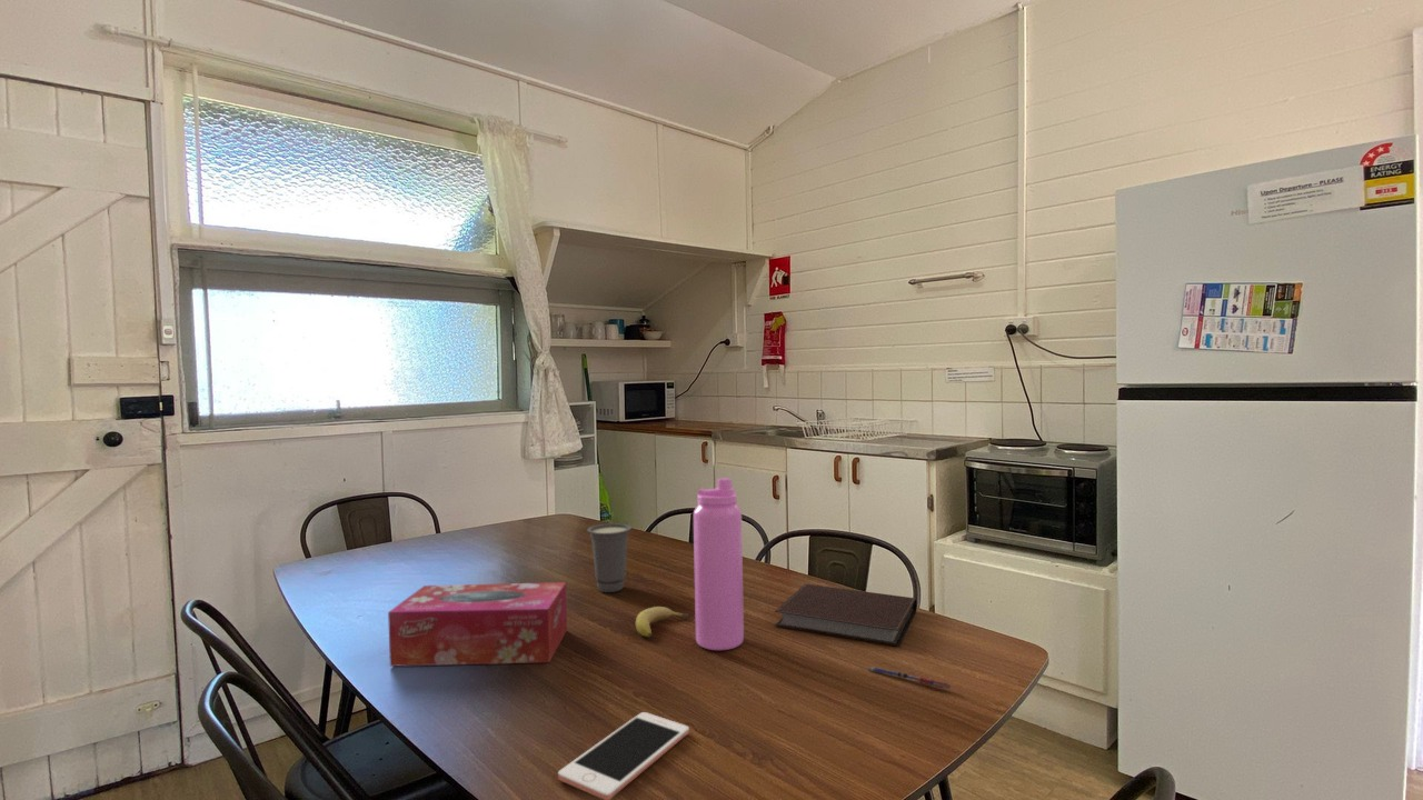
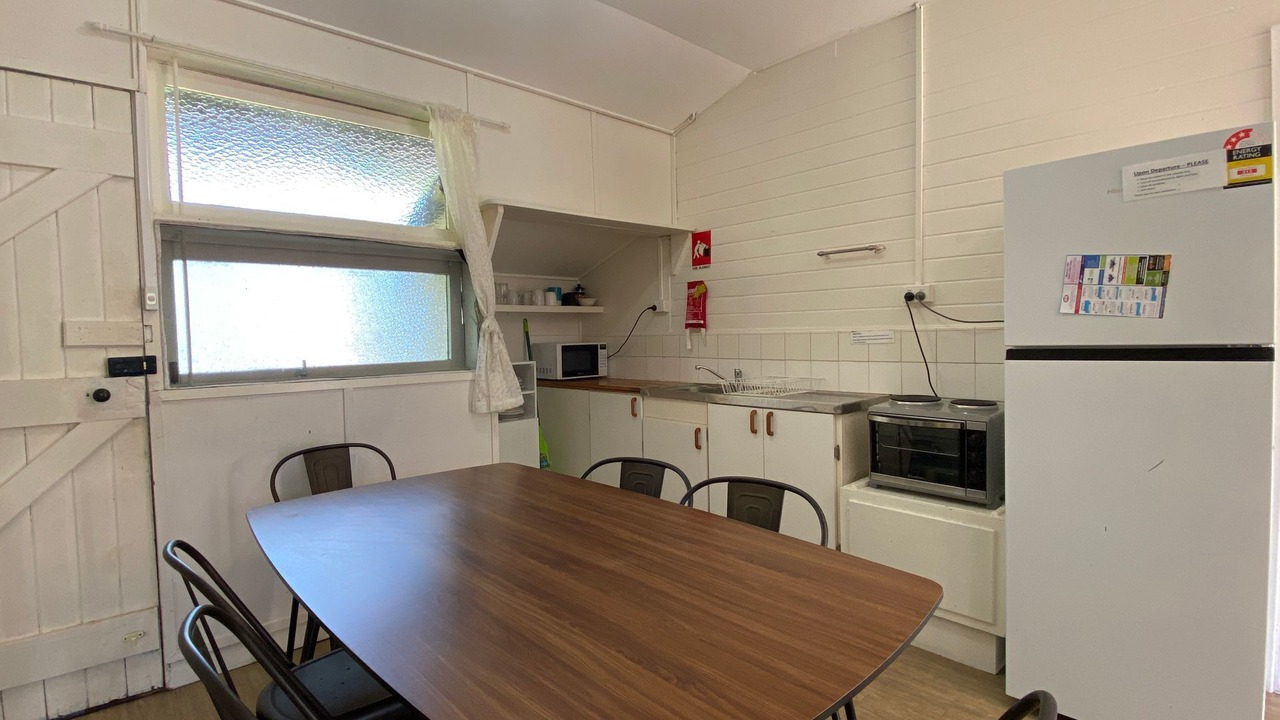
- cup (609, 558)
- notebook (847, 610)
- fruit (657, 618)
- water bottle (718, 560)
- cell phone (627, 751)
- pen (907, 676)
- tissue box (482, 621)
